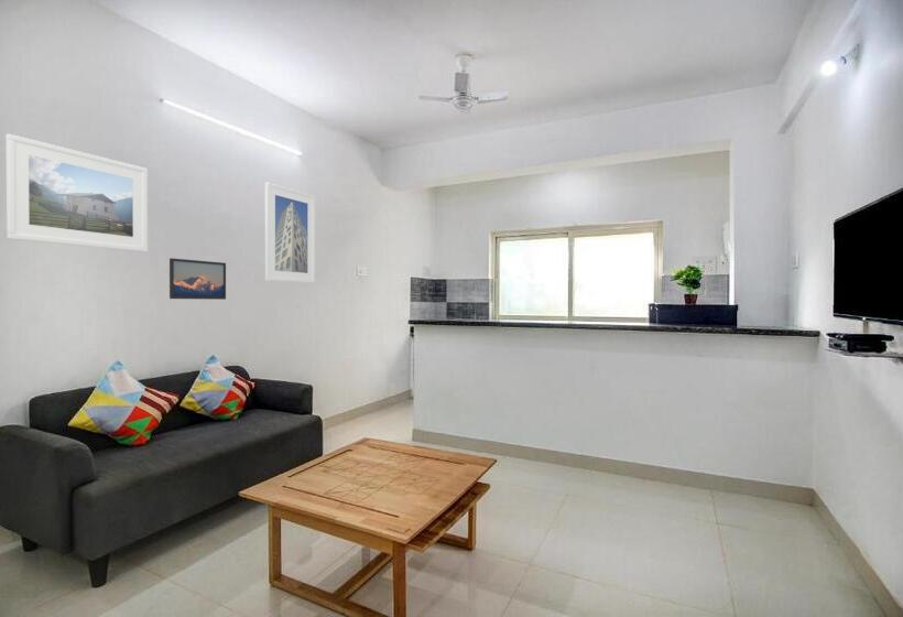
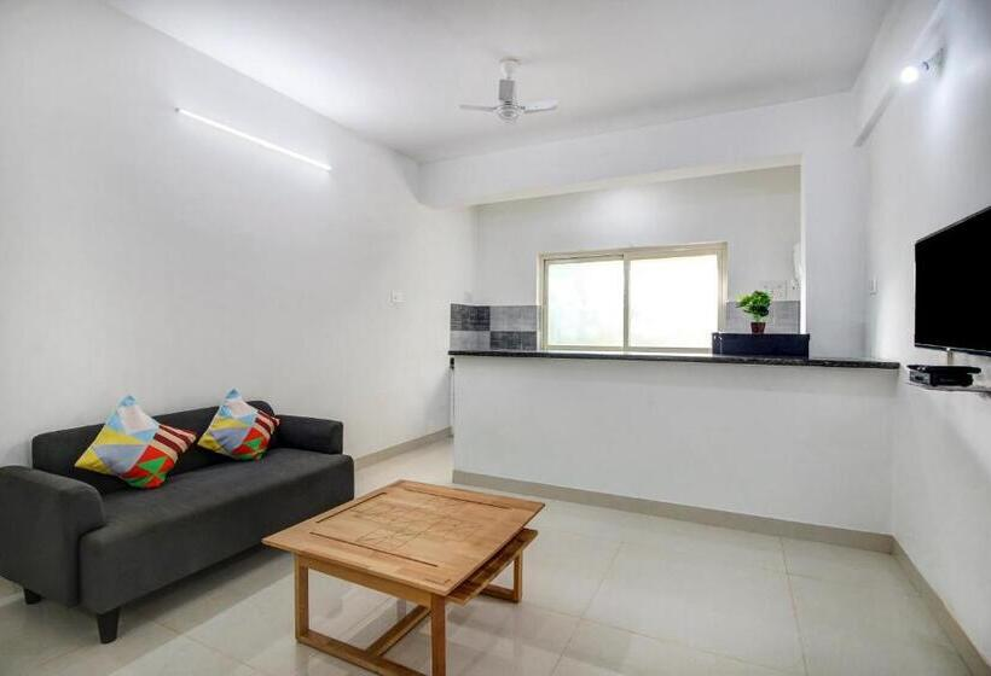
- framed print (198, 280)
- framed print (291, 235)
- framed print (84, 199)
